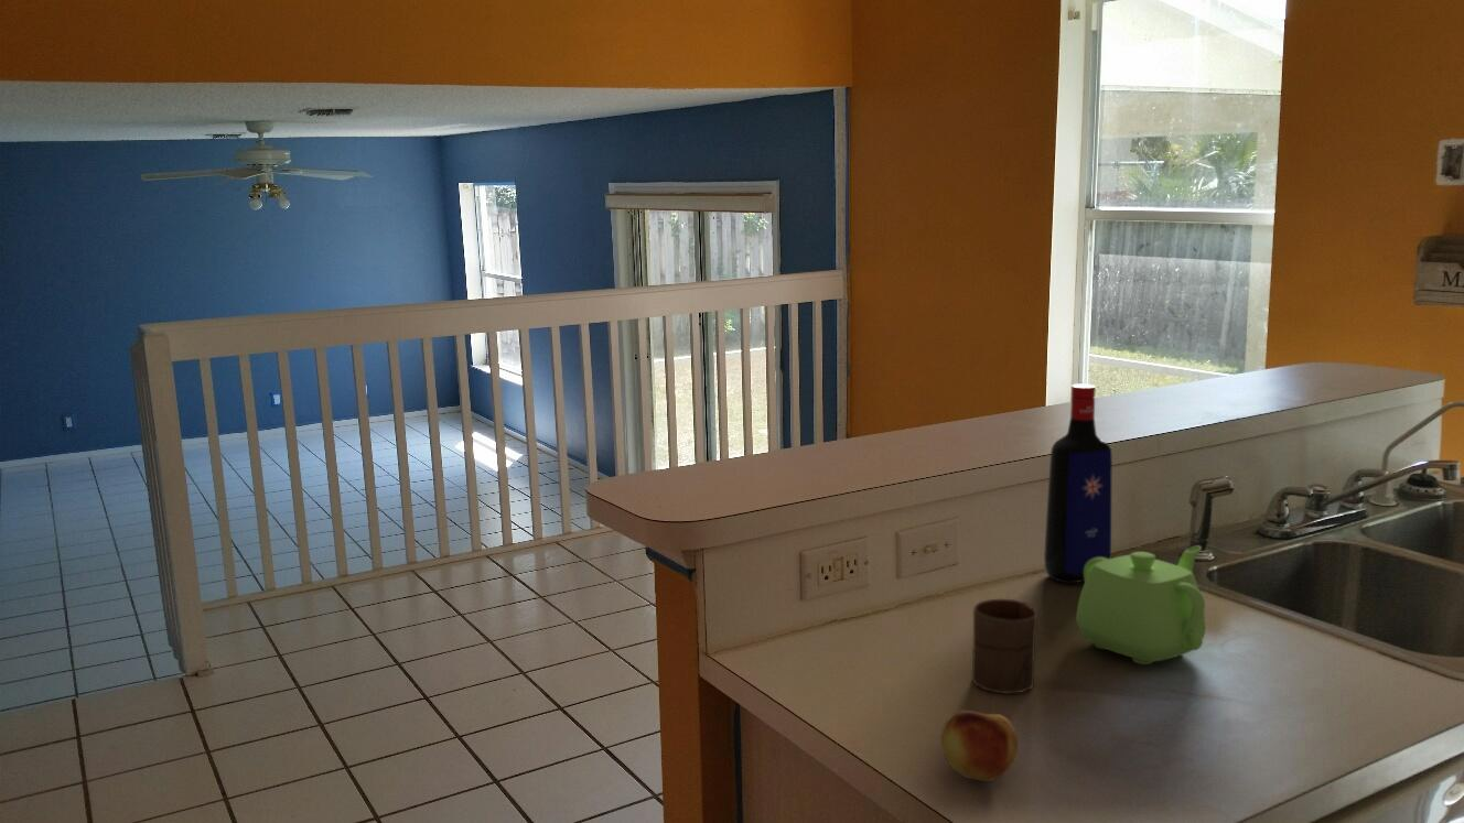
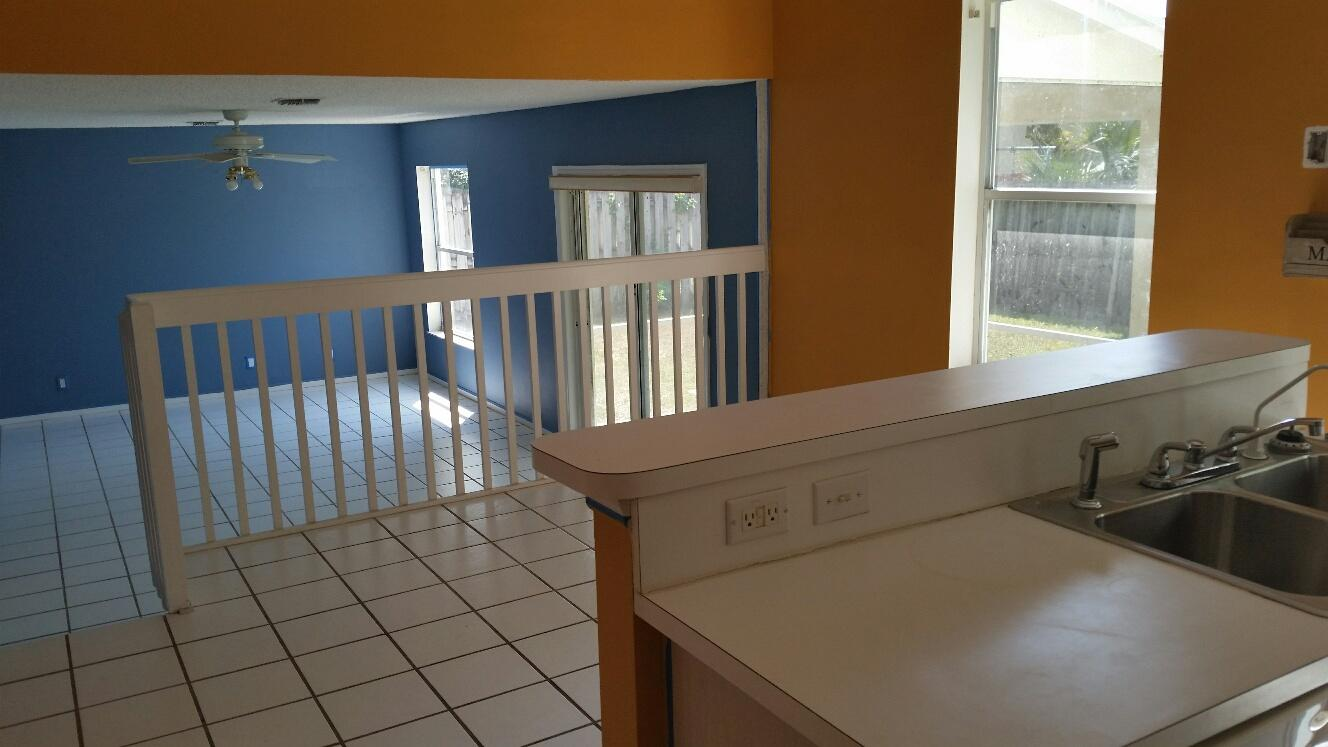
- liquor bottle (1079, 481)
- teapot (1153, 597)
- fruit (979, 743)
- cup (1005, 645)
